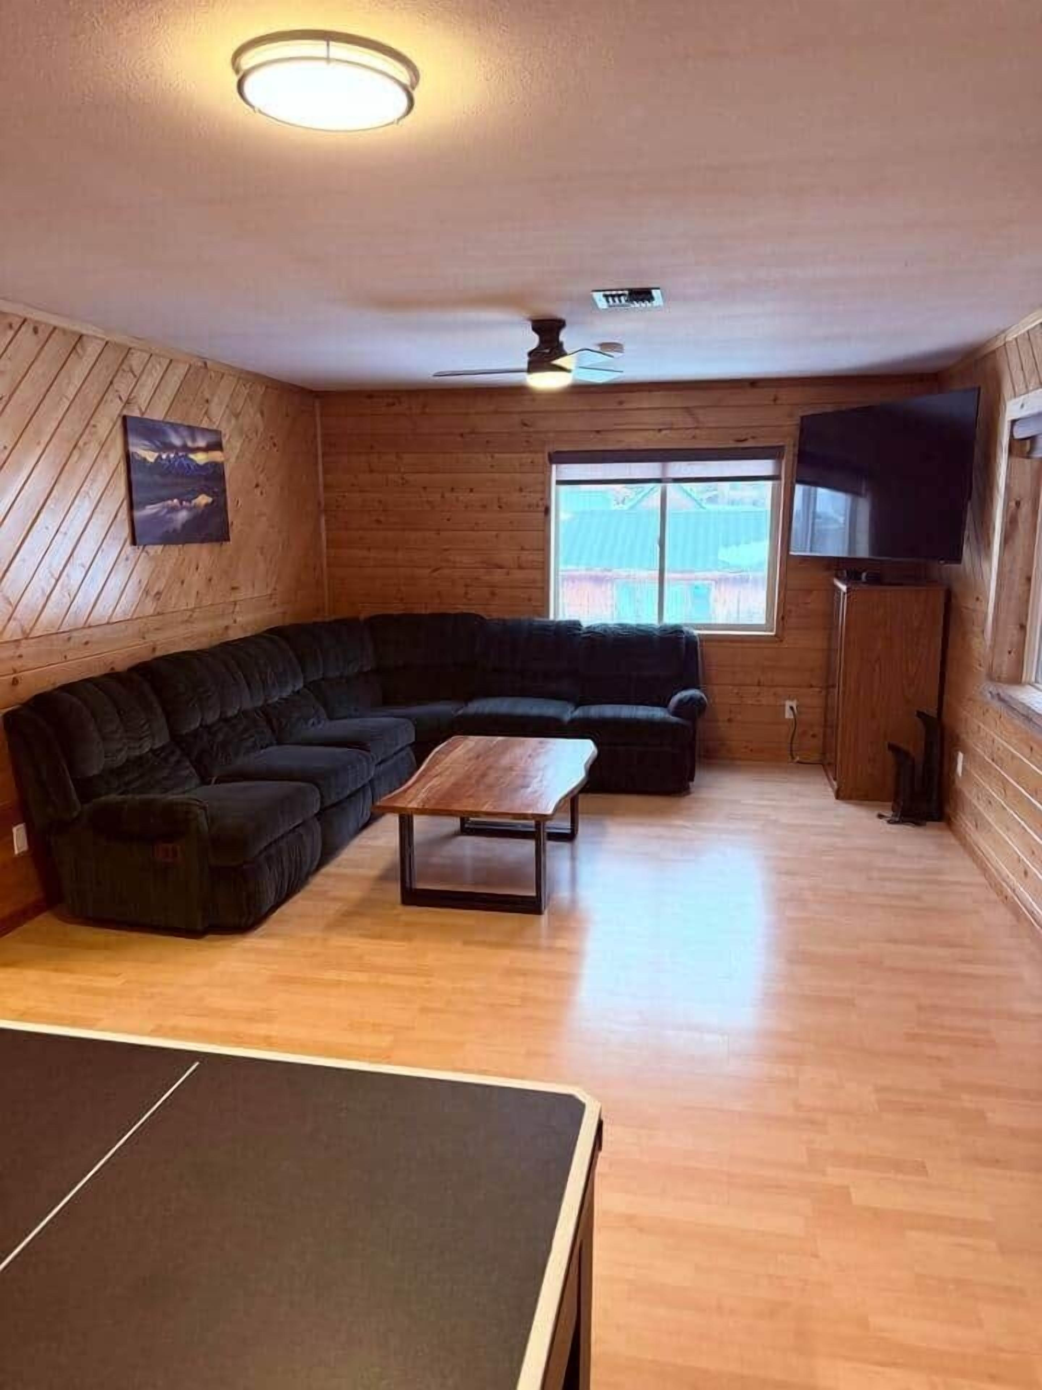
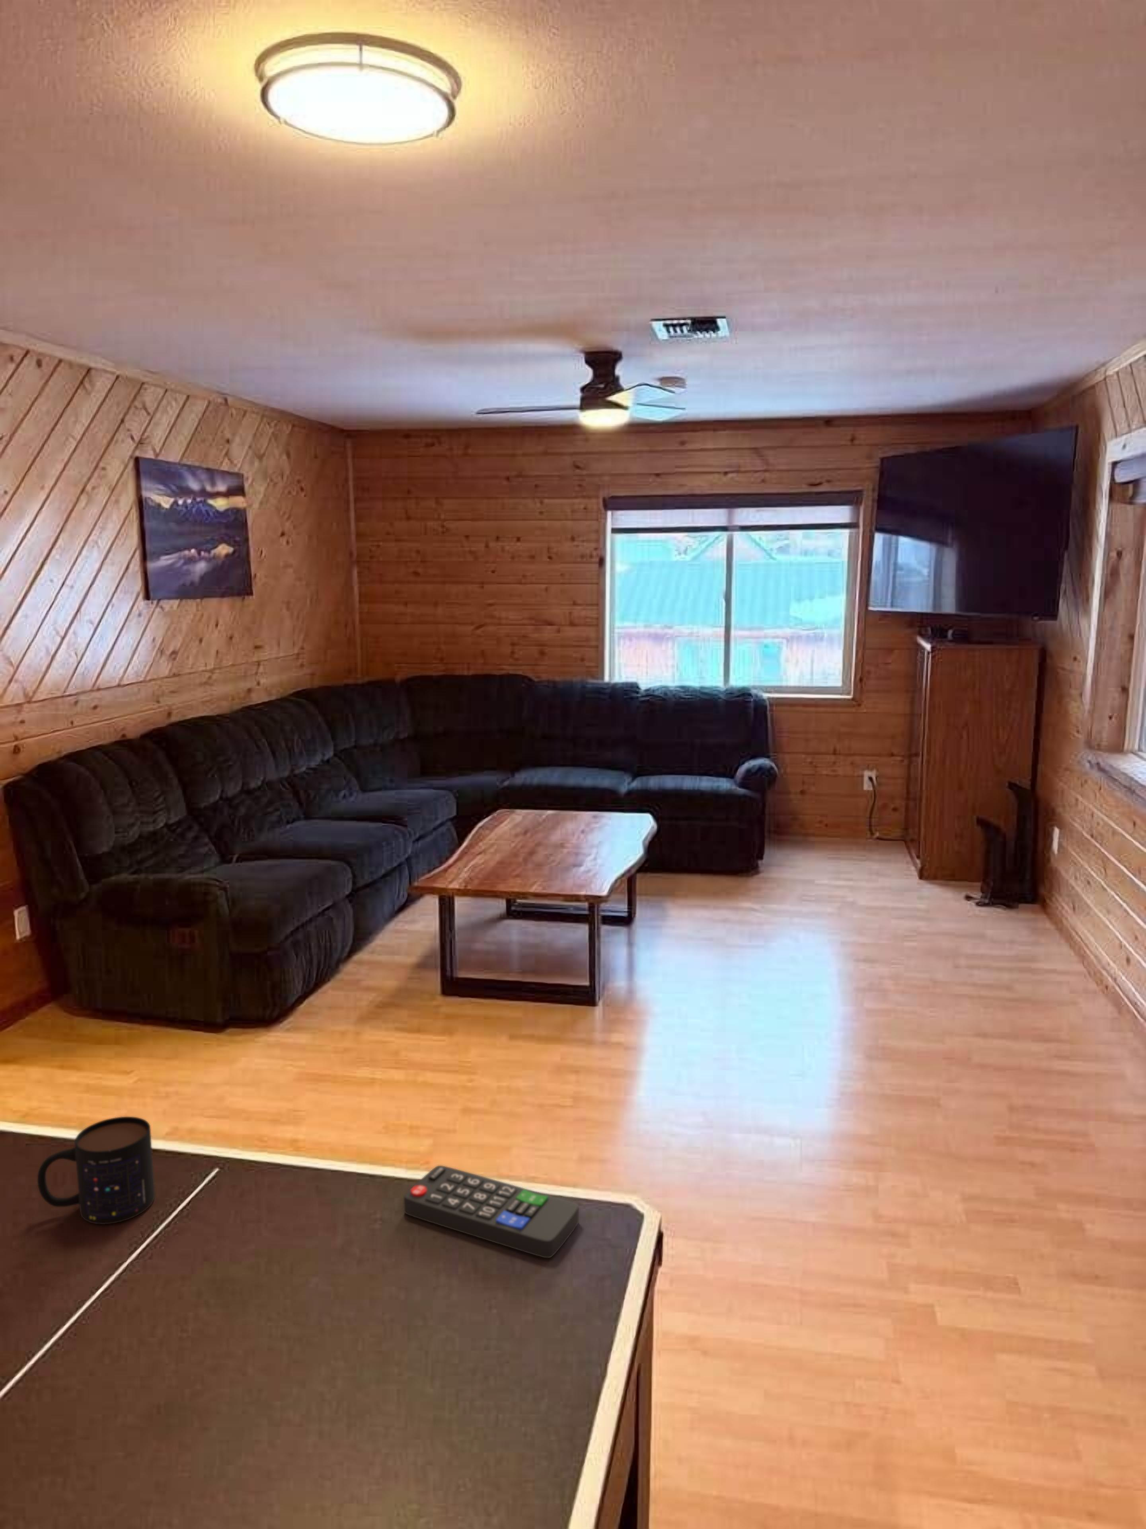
+ mug (96, 1171)
+ remote control (491, 1208)
